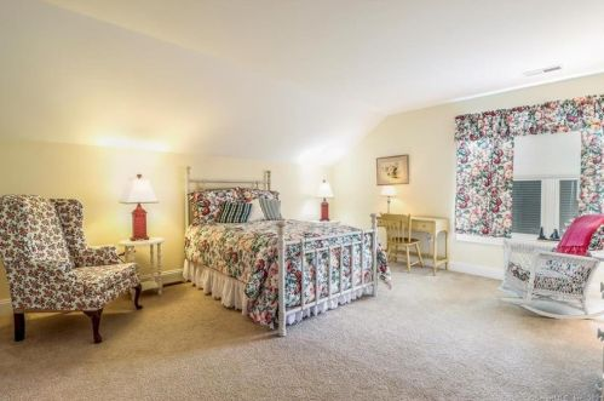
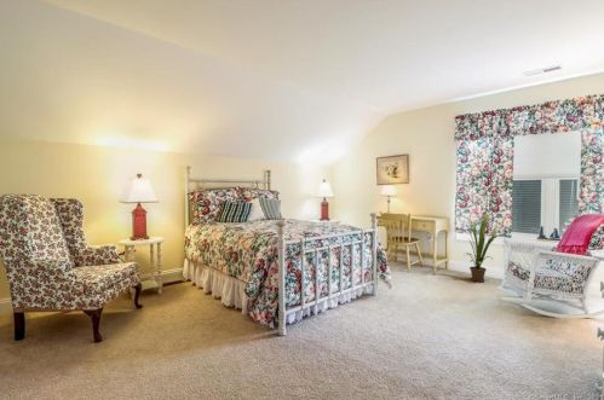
+ house plant (477, 245)
